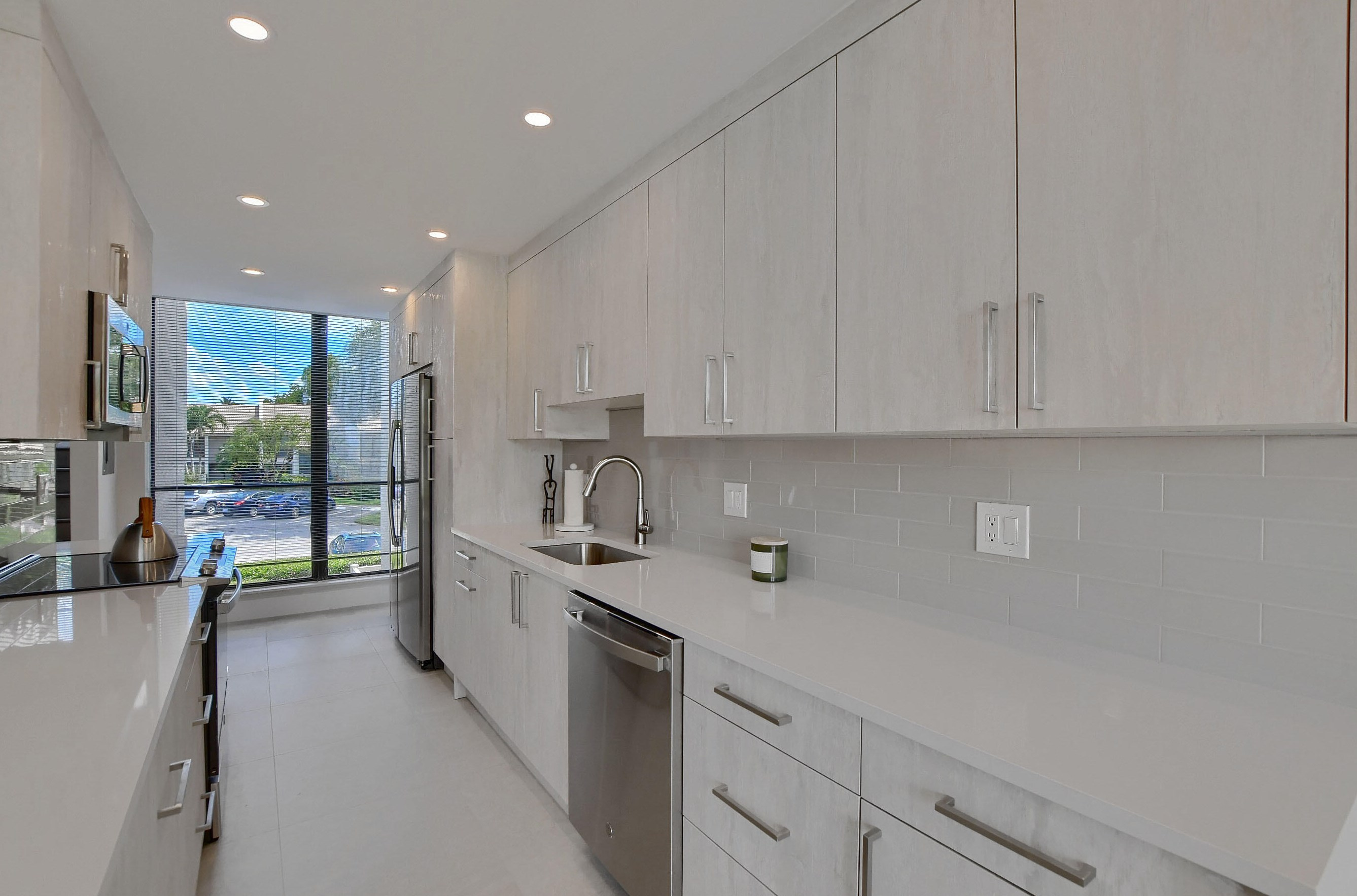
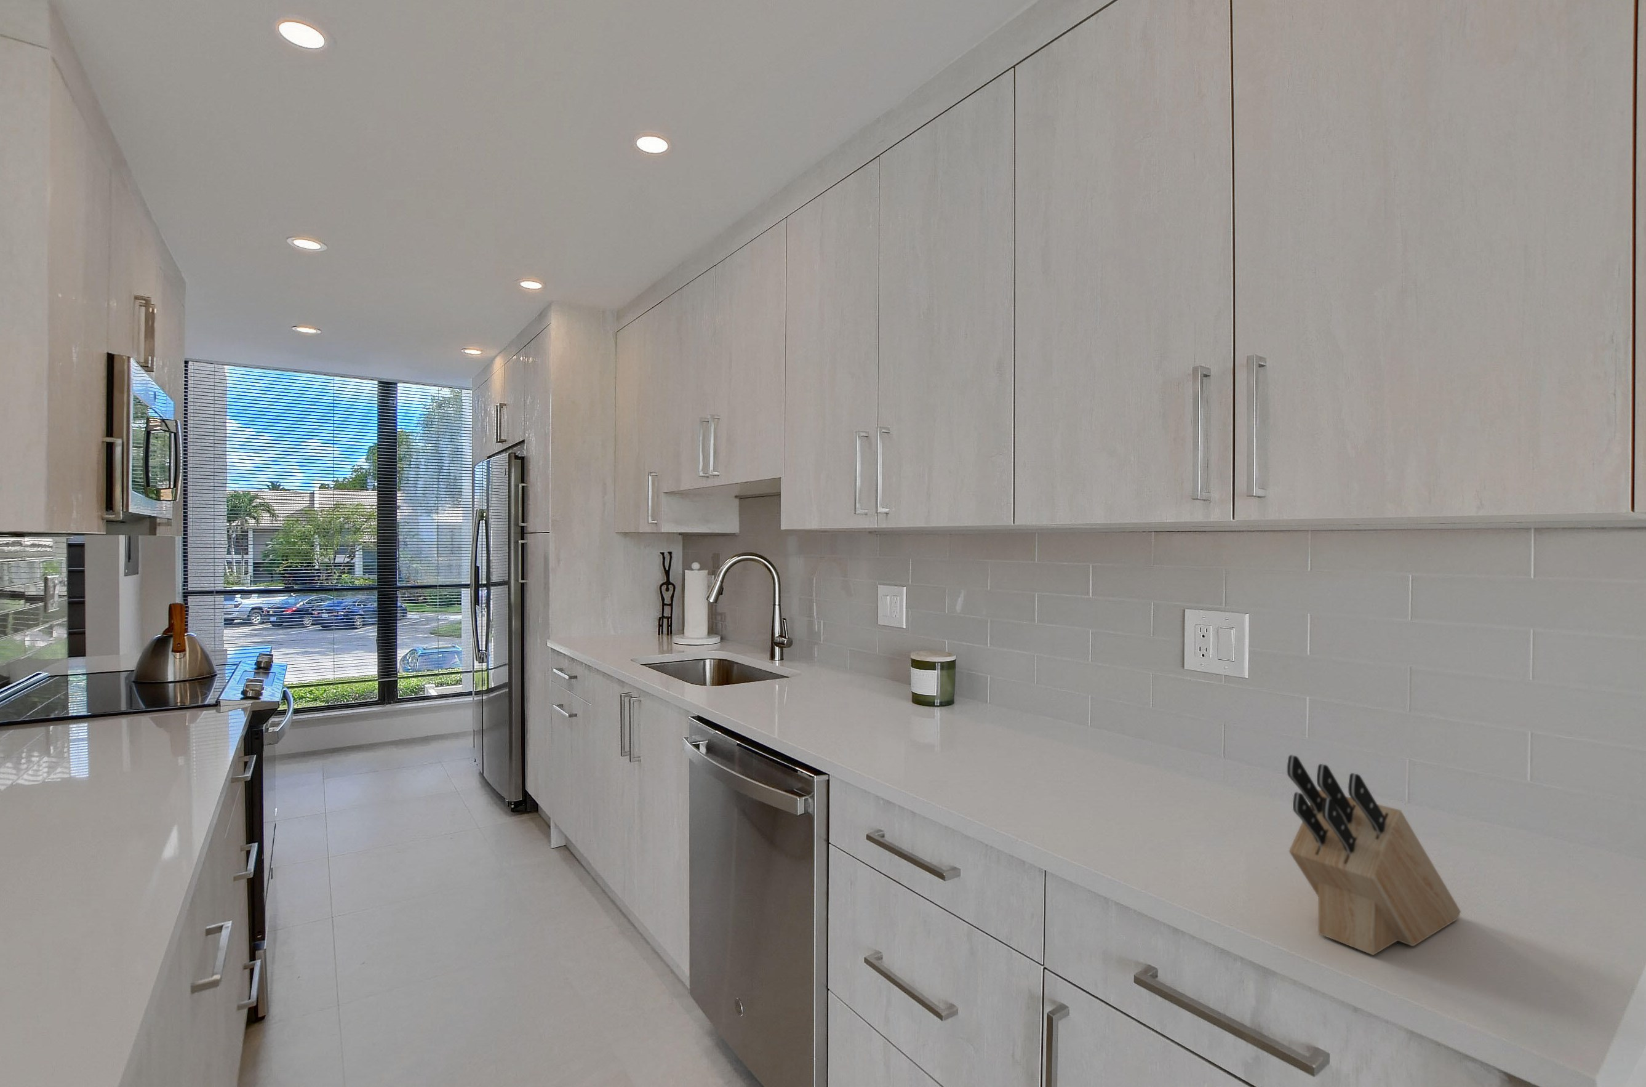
+ knife block (1369, 841)
